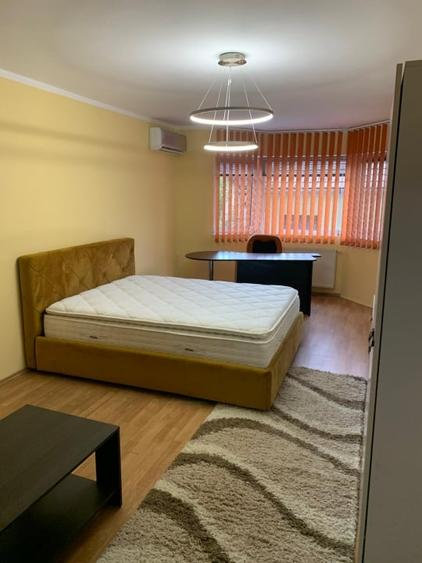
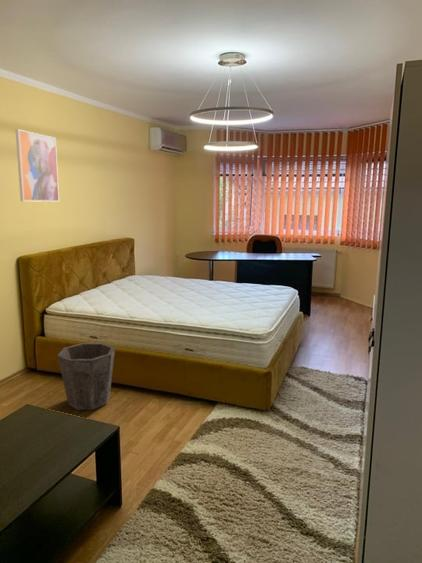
+ waste bin (88, 376)
+ wall art (38, 168)
